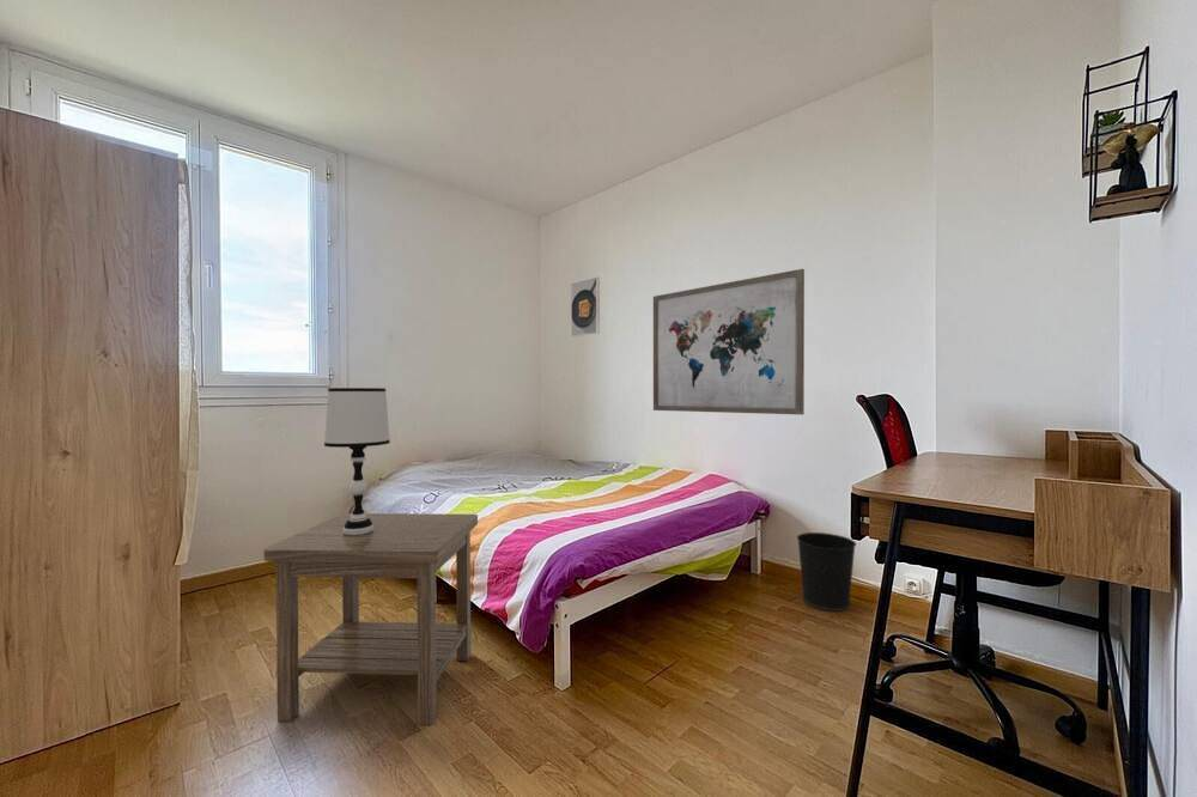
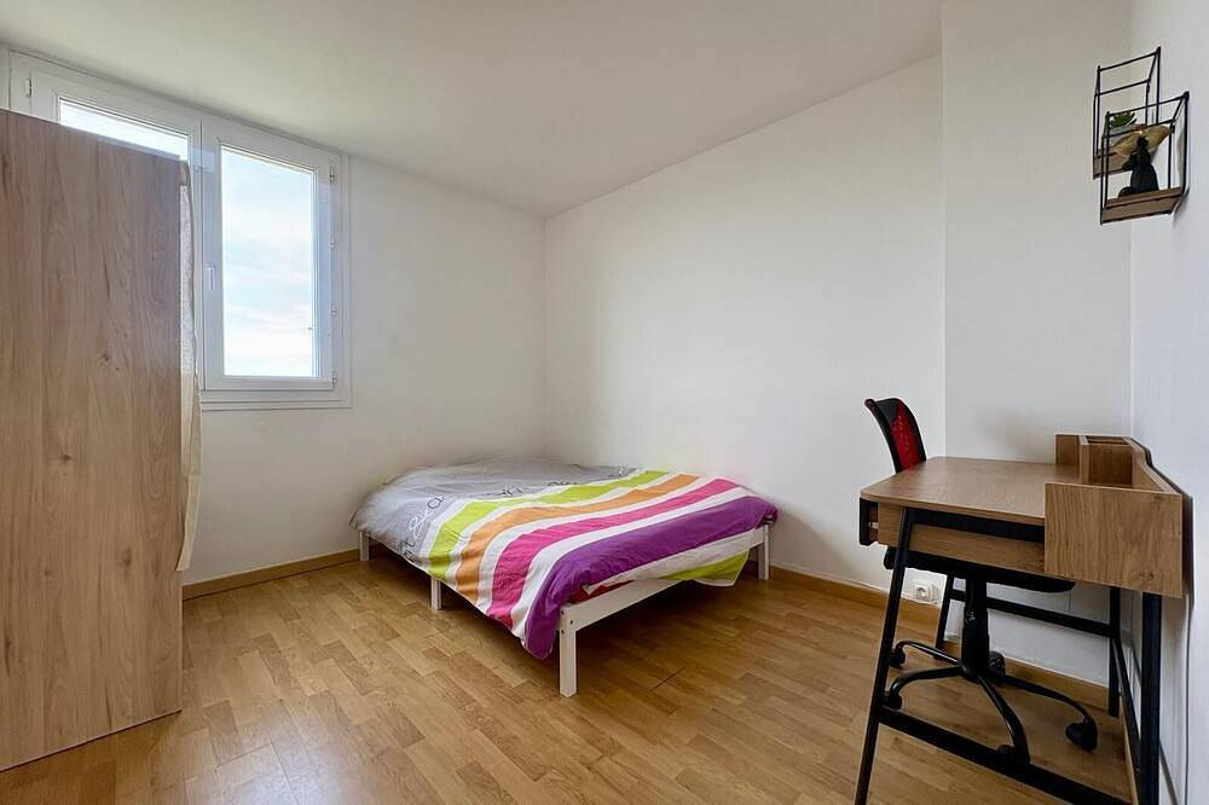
- wastebasket (825, 571)
- wall art (719, 348)
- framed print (584, 308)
- table lamp (358, 460)
- side table (384, 622)
